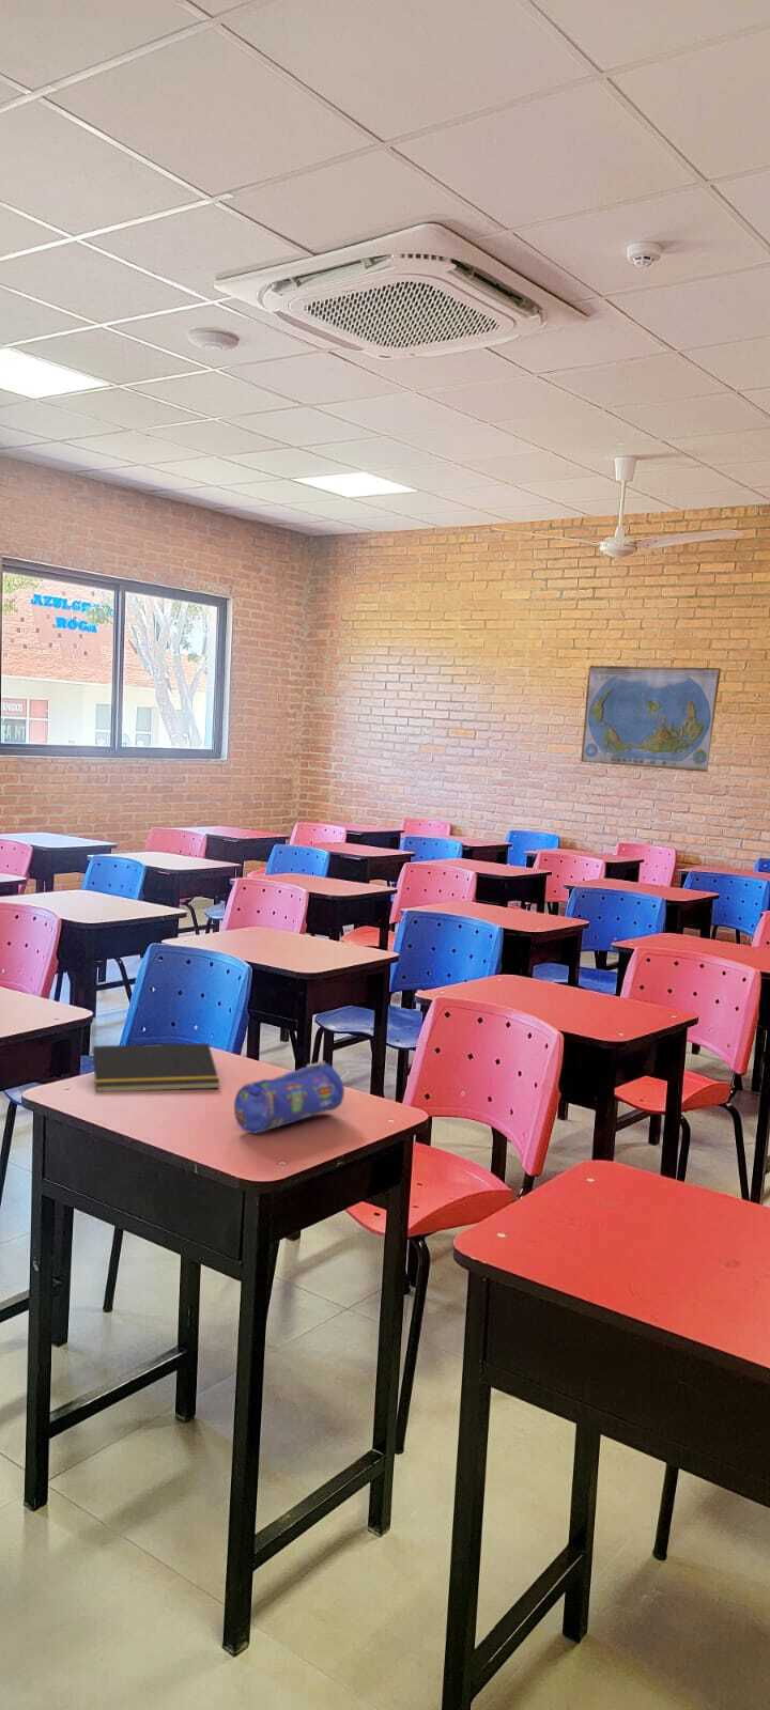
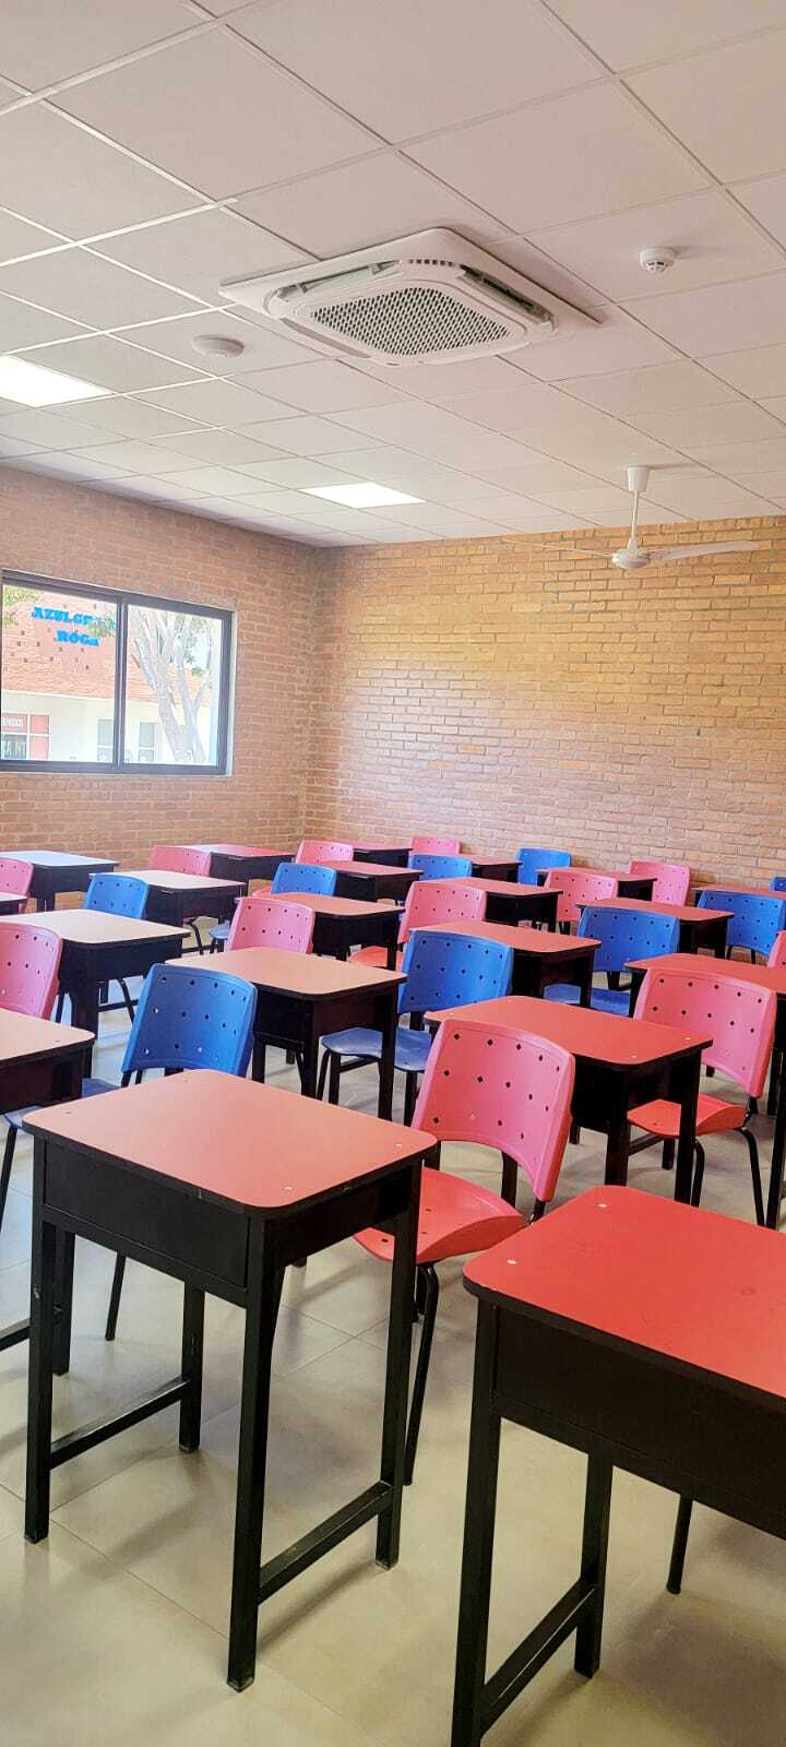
- pencil case (291, 1095)
- world map (647, 718)
- notepad (154, 1067)
